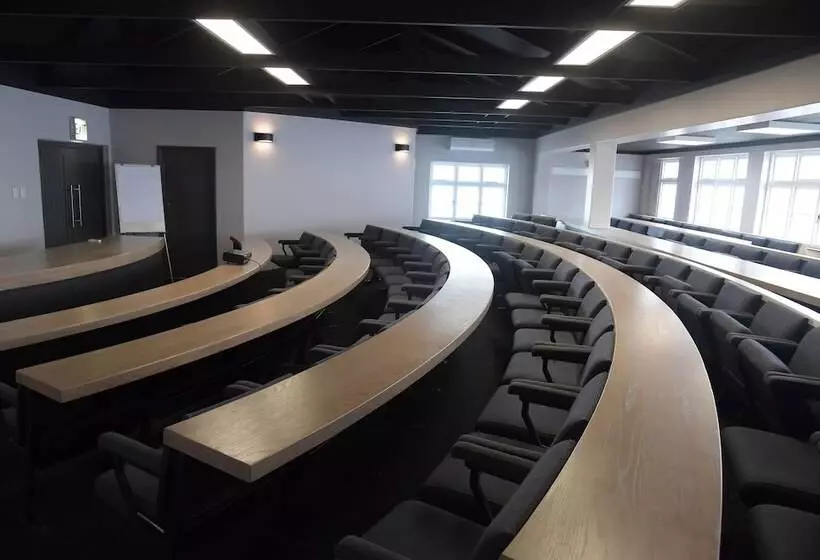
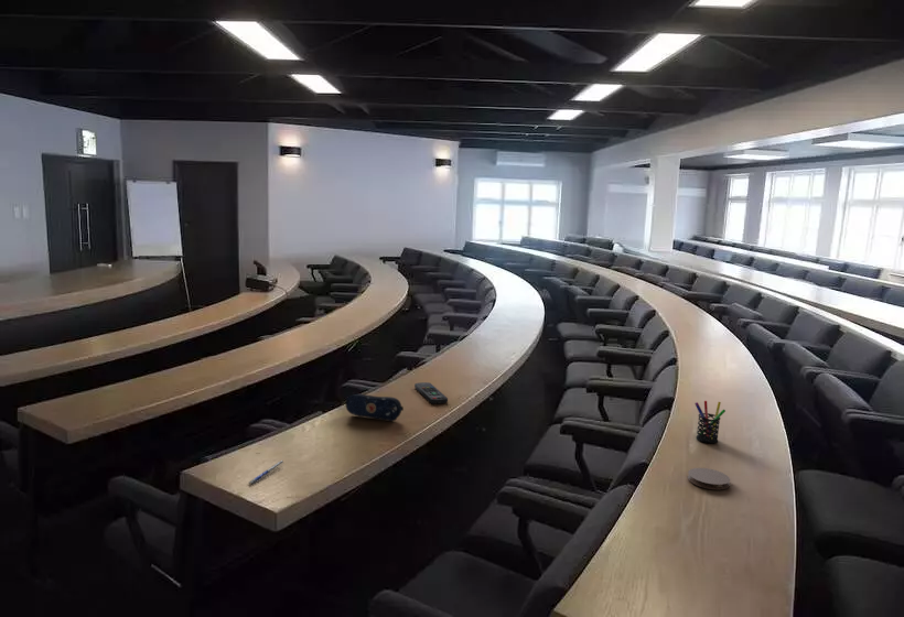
+ remote control (430, 392)
+ pen holder (710, 420)
+ pen (267, 470)
+ pencil case (373, 407)
+ coaster (708, 478)
